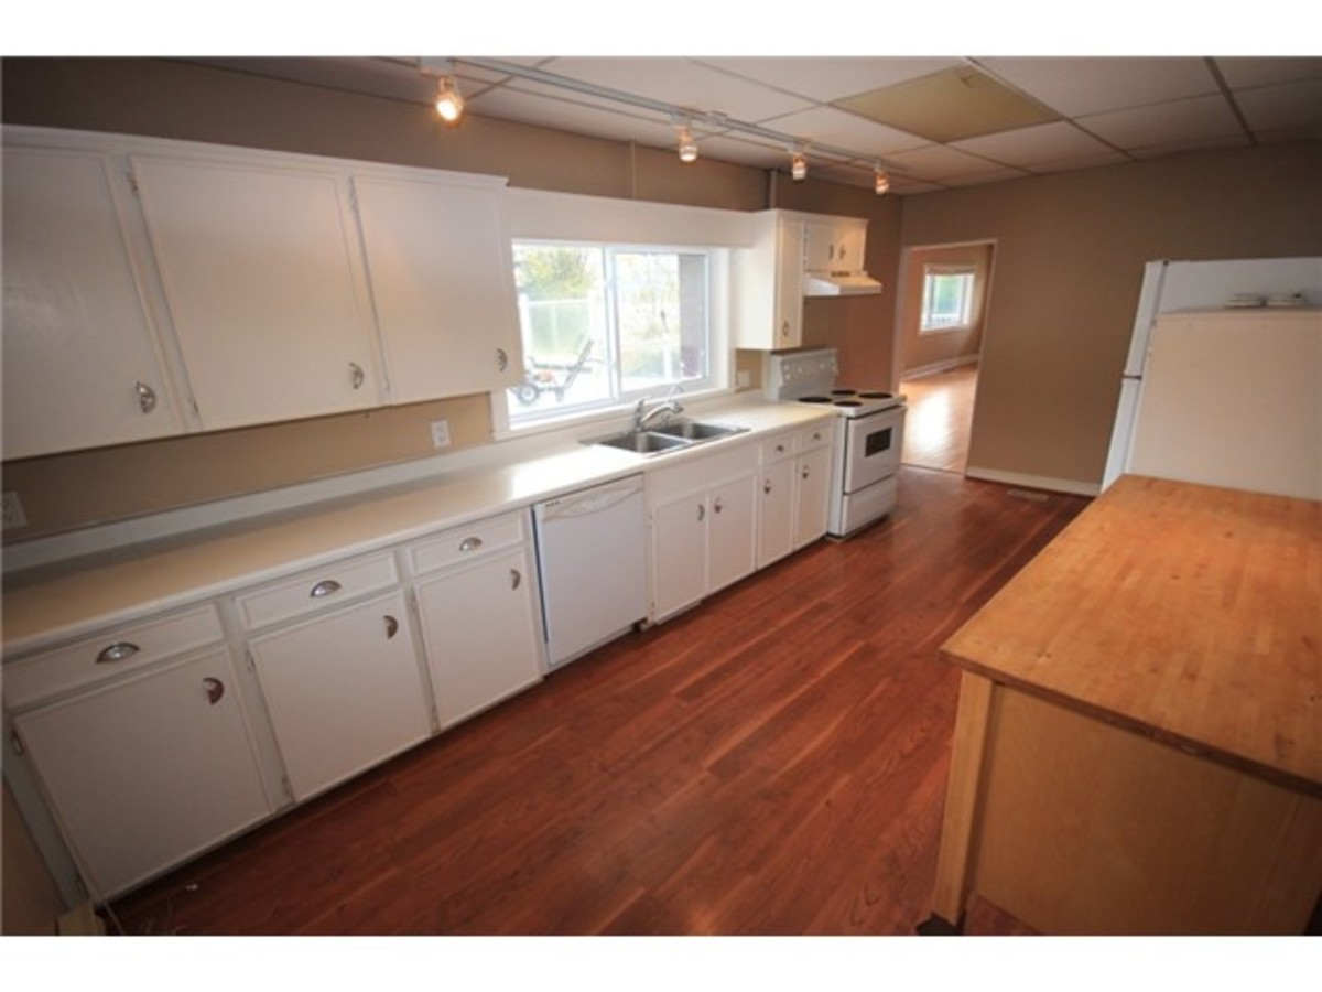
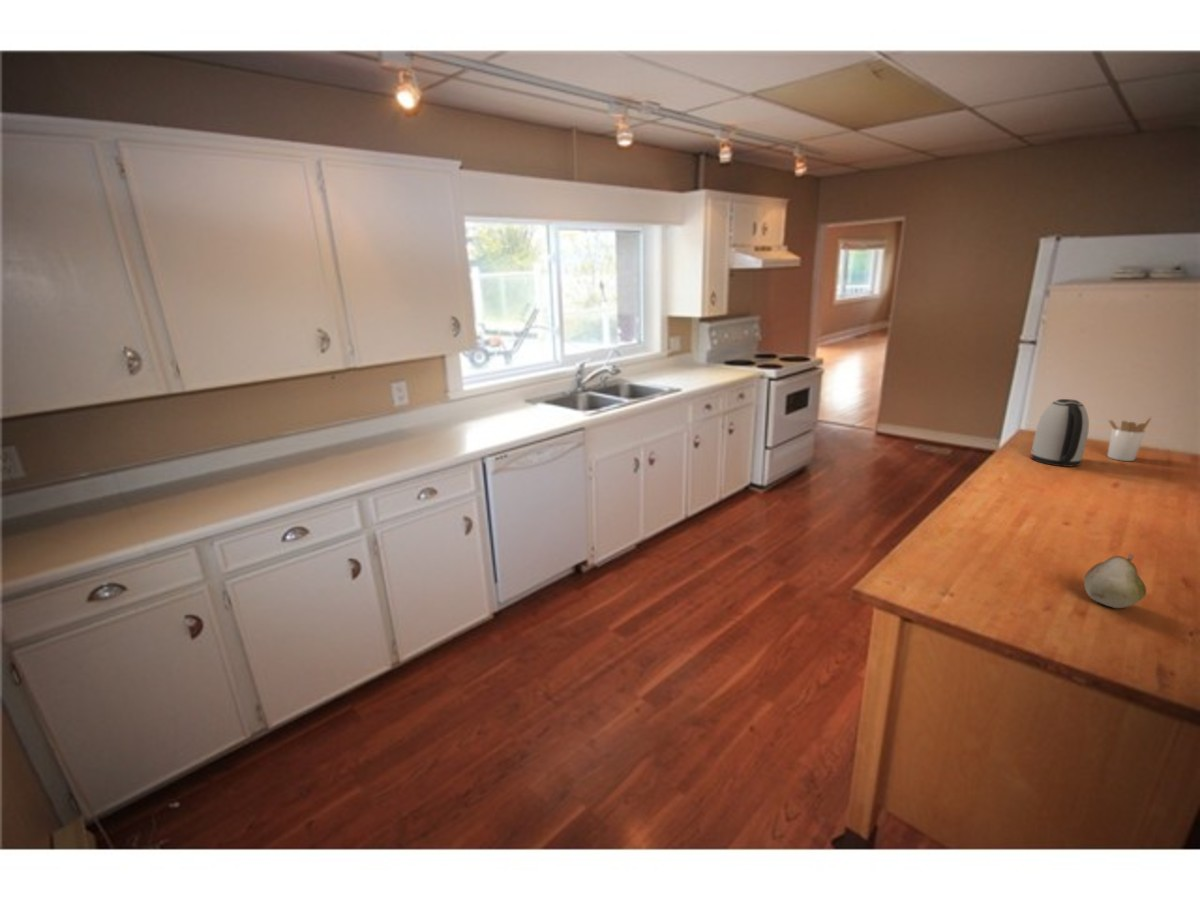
+ fruit (1115, 579)
+ utensil holder (1127, 438)
+ kettle (1064, 432)
